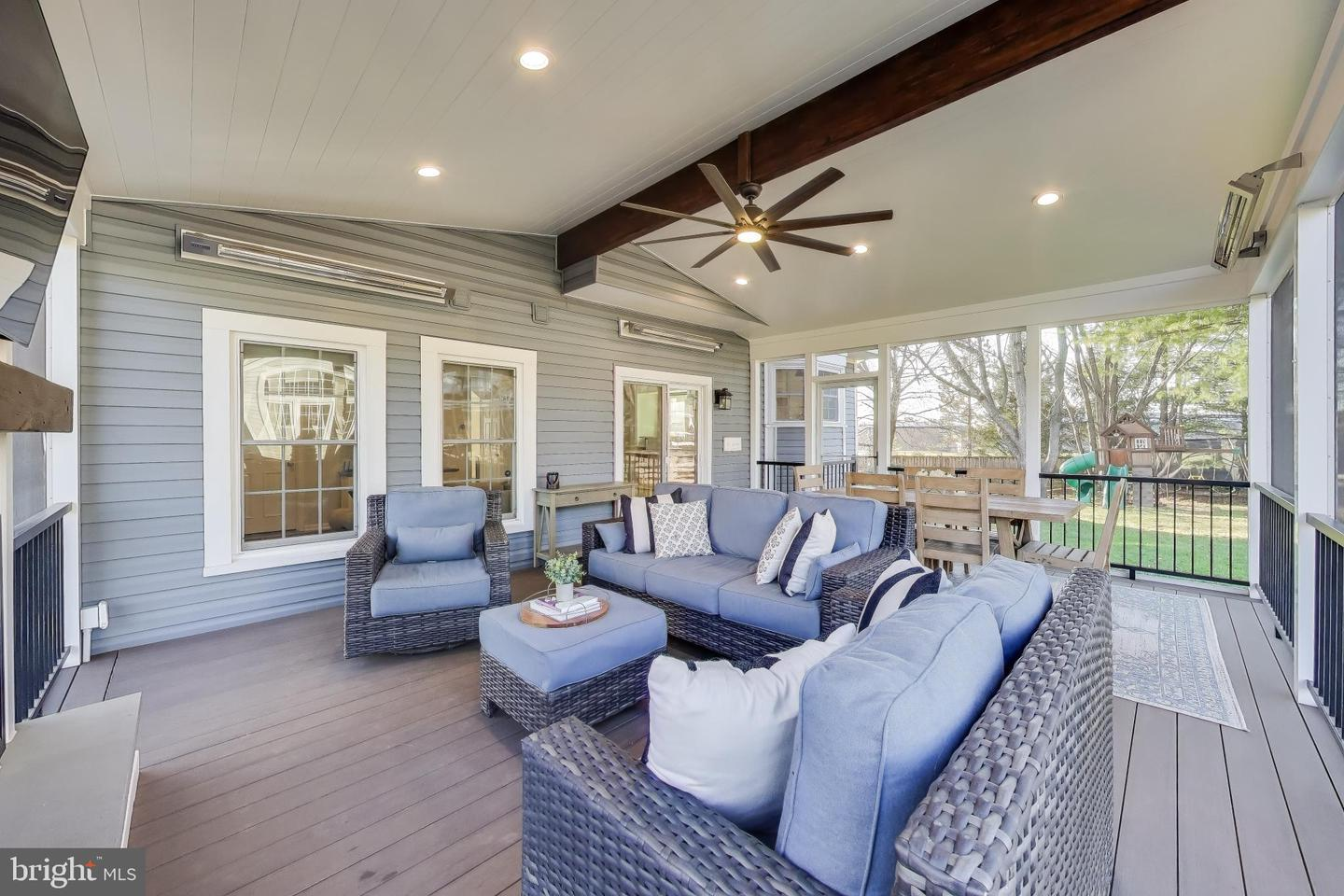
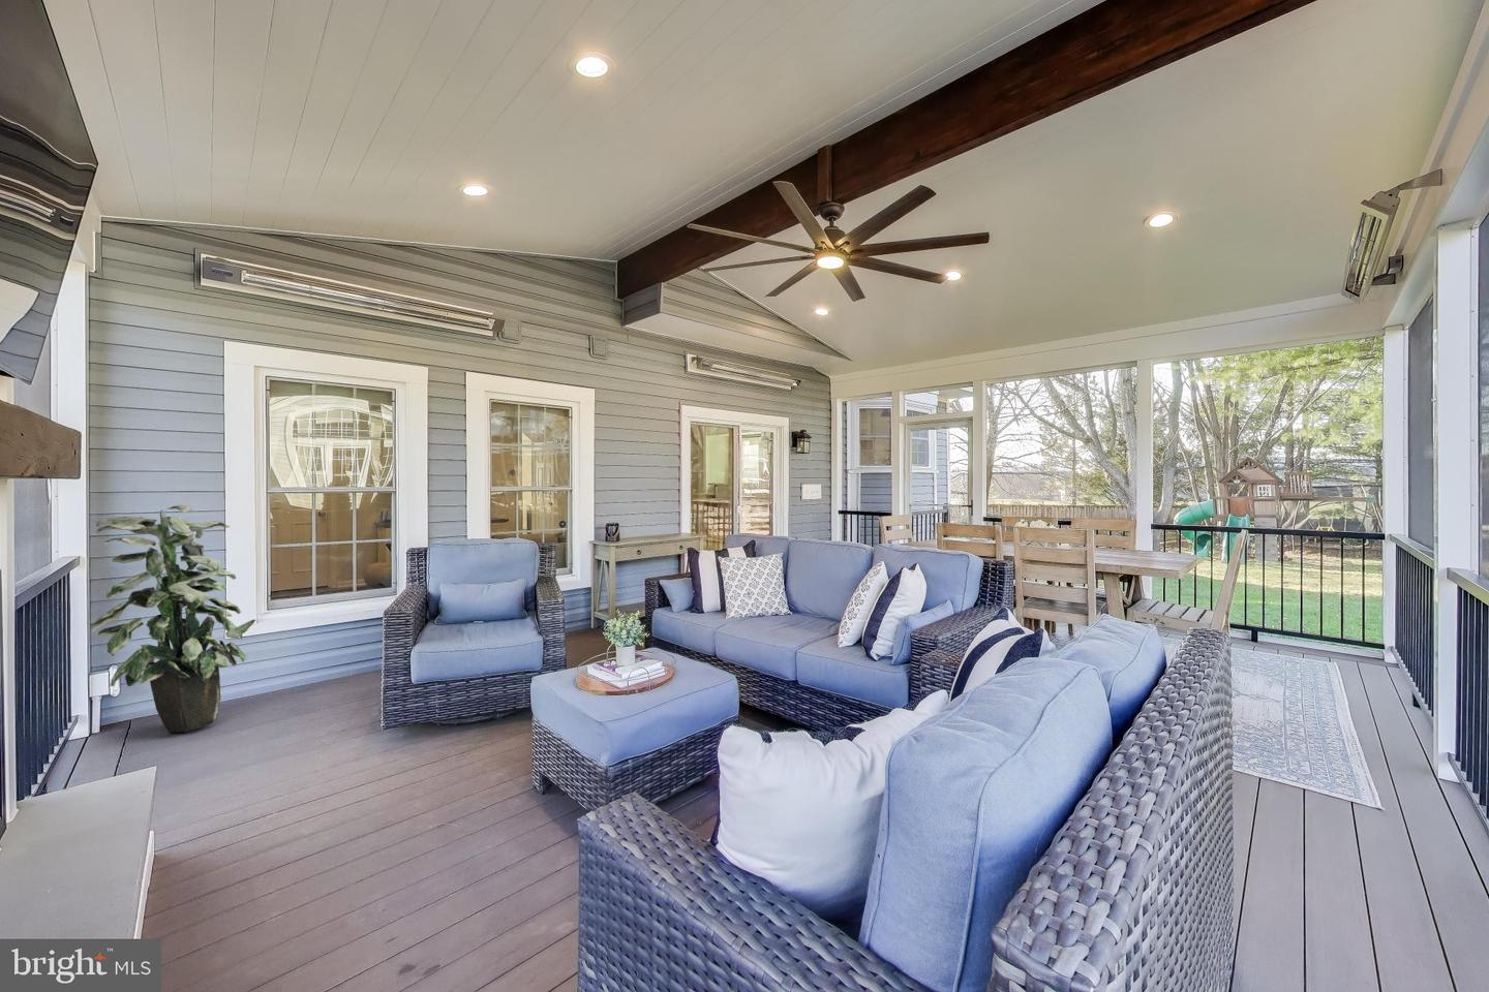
+ indoor plant (175, 618)
